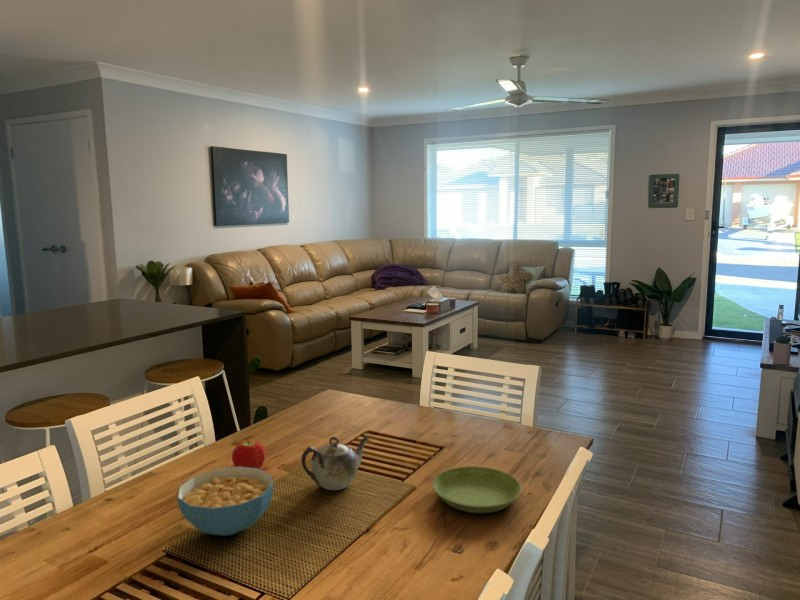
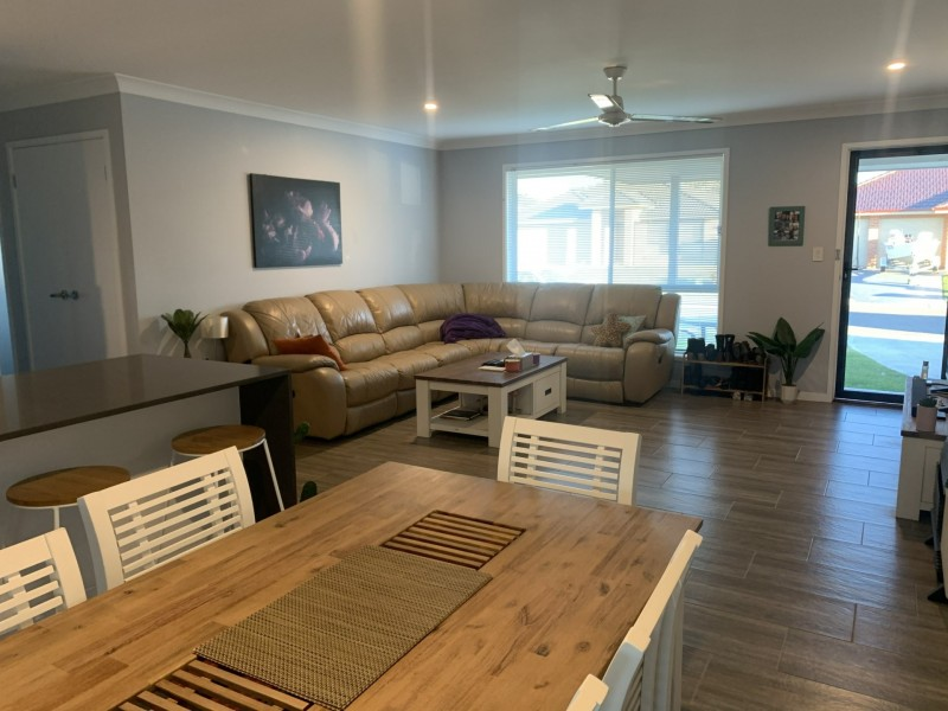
- cereal bowl (227, 507)
- saucer (476, 490)
- fruit (248, 454)
- teapot (337, 459)
